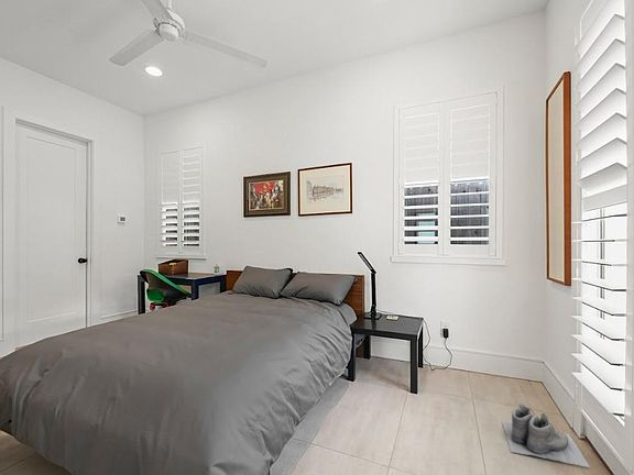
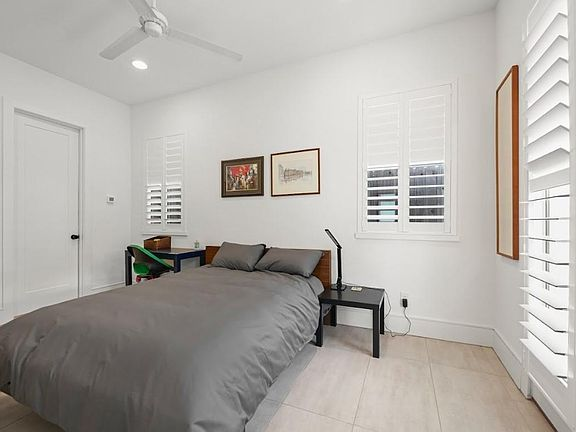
- boots (540, 427)
